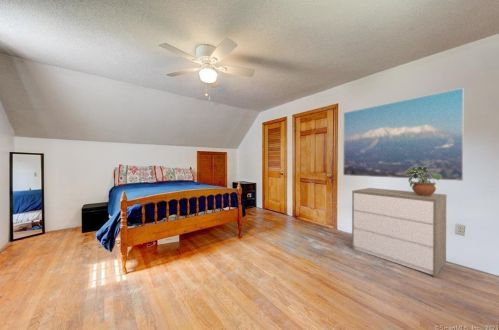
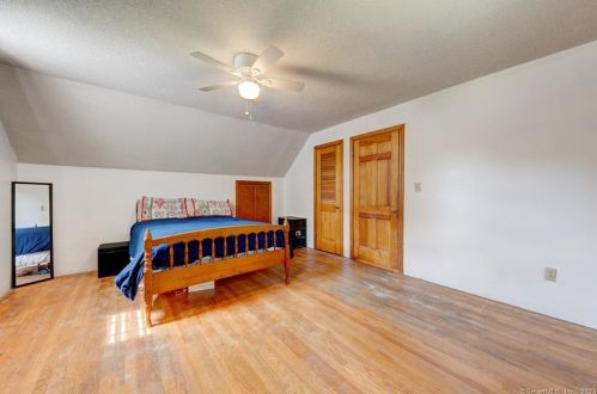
- potted plant (420, 179)
- dresser (396, 223)
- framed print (392, 140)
